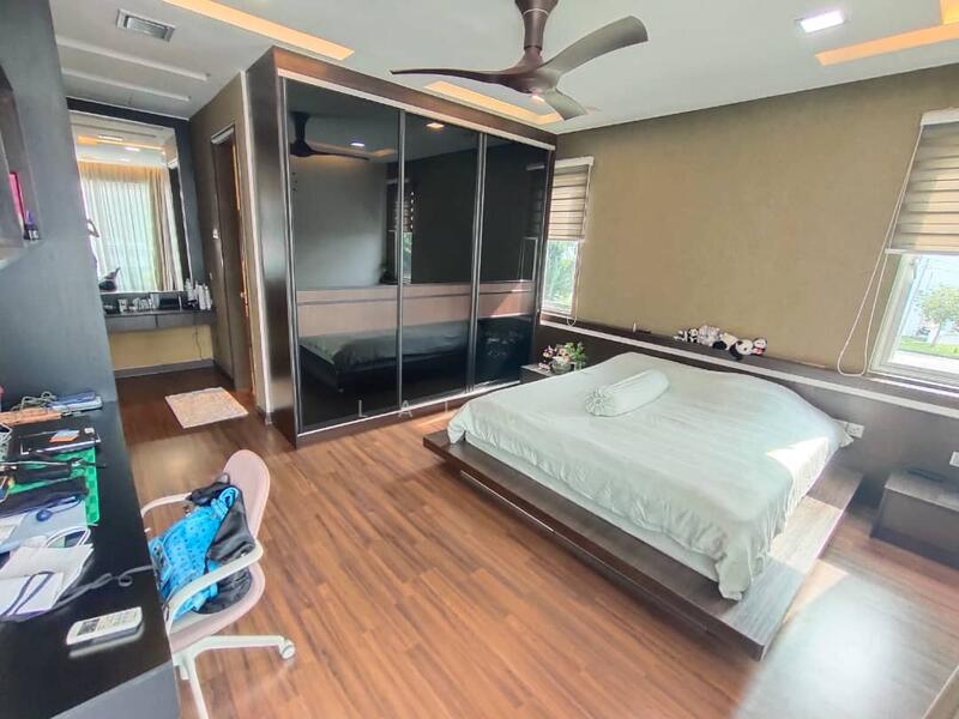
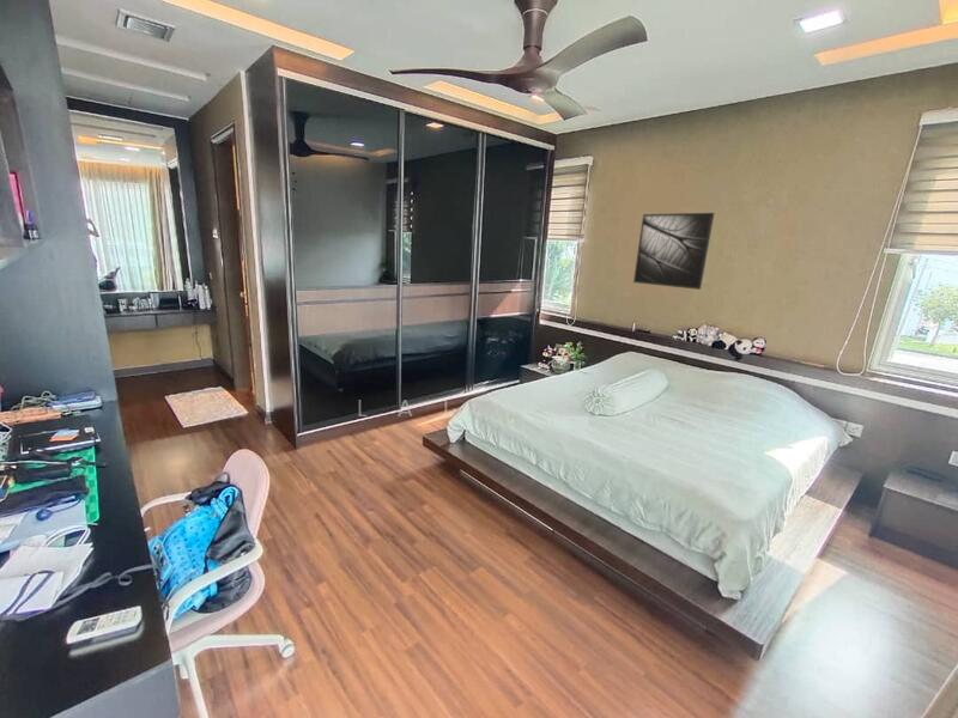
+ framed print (671, 250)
